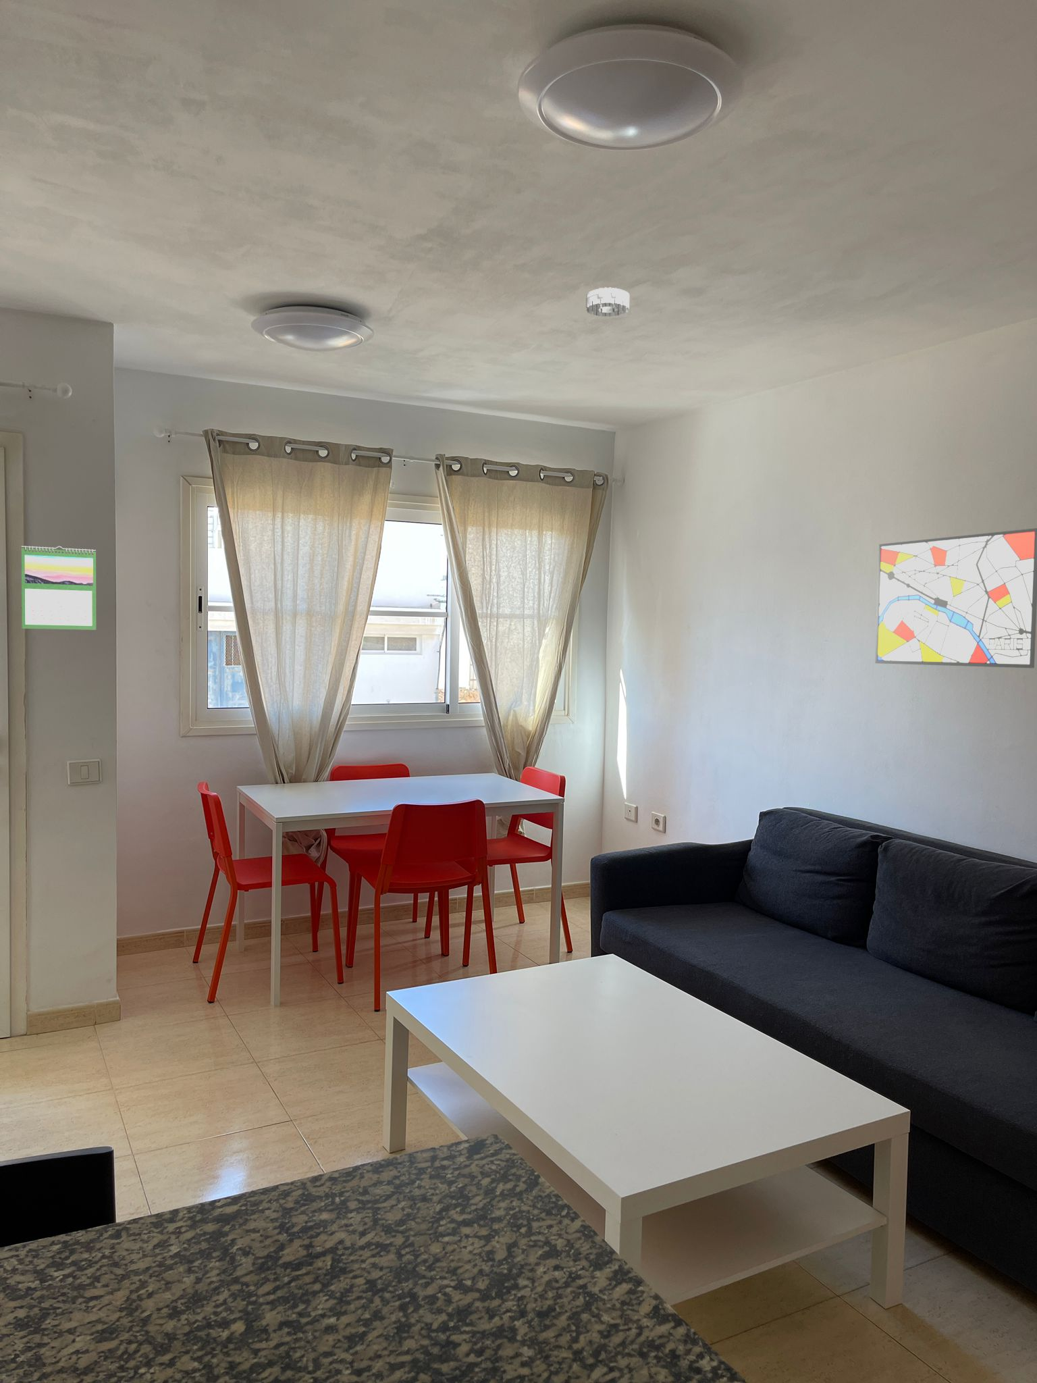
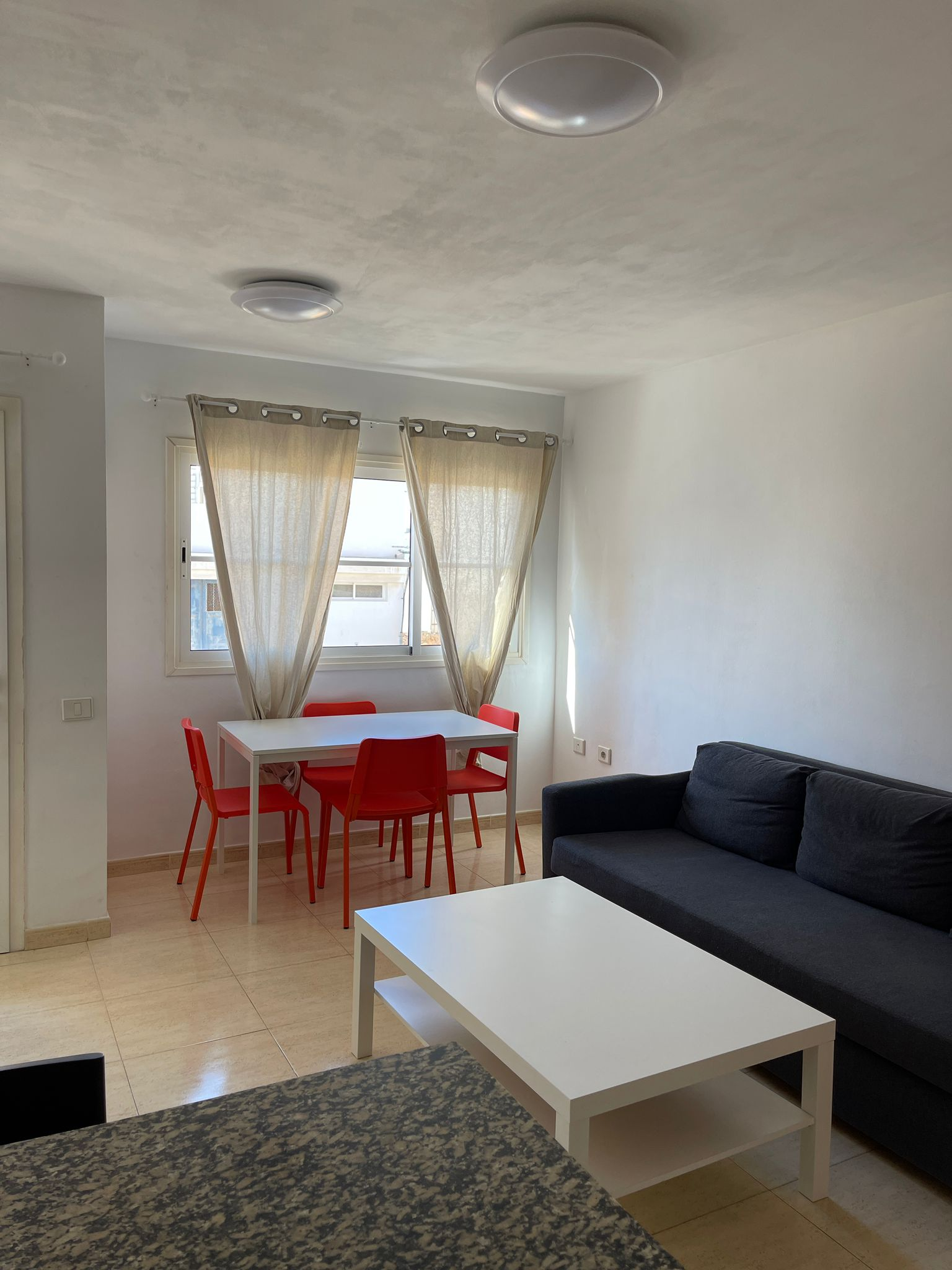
- smoke detector (608, 302)
- calendar (60, 588)
- wall art (950, 601)
